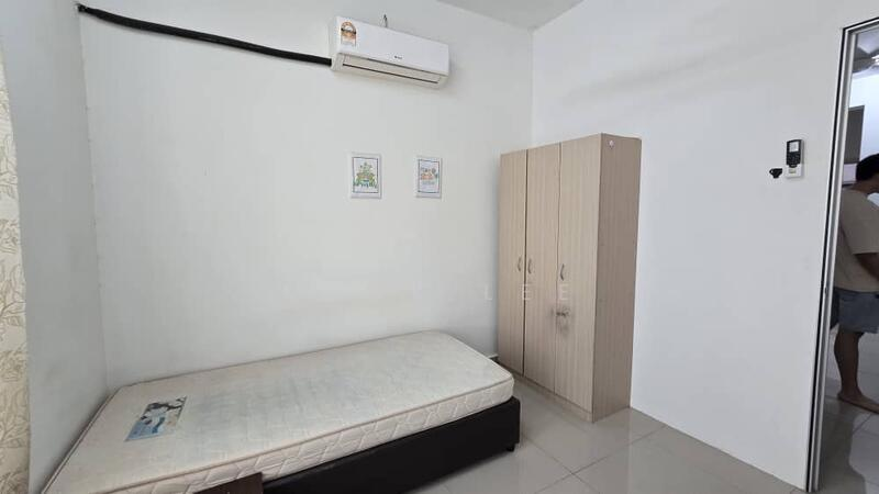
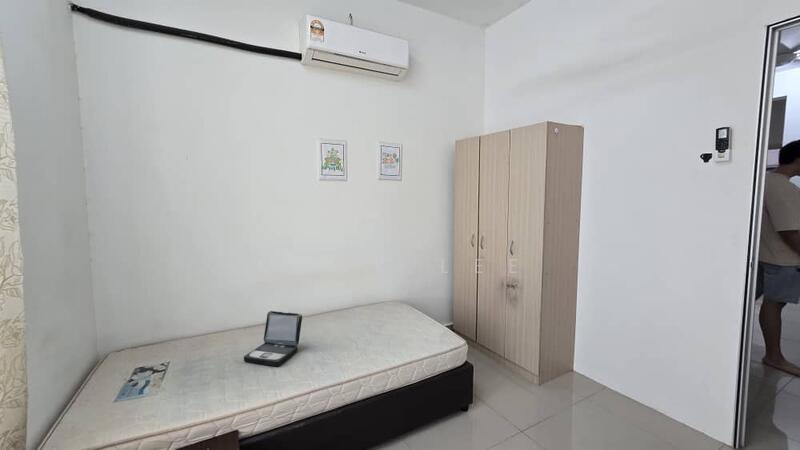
+ laptop (273, 336)
